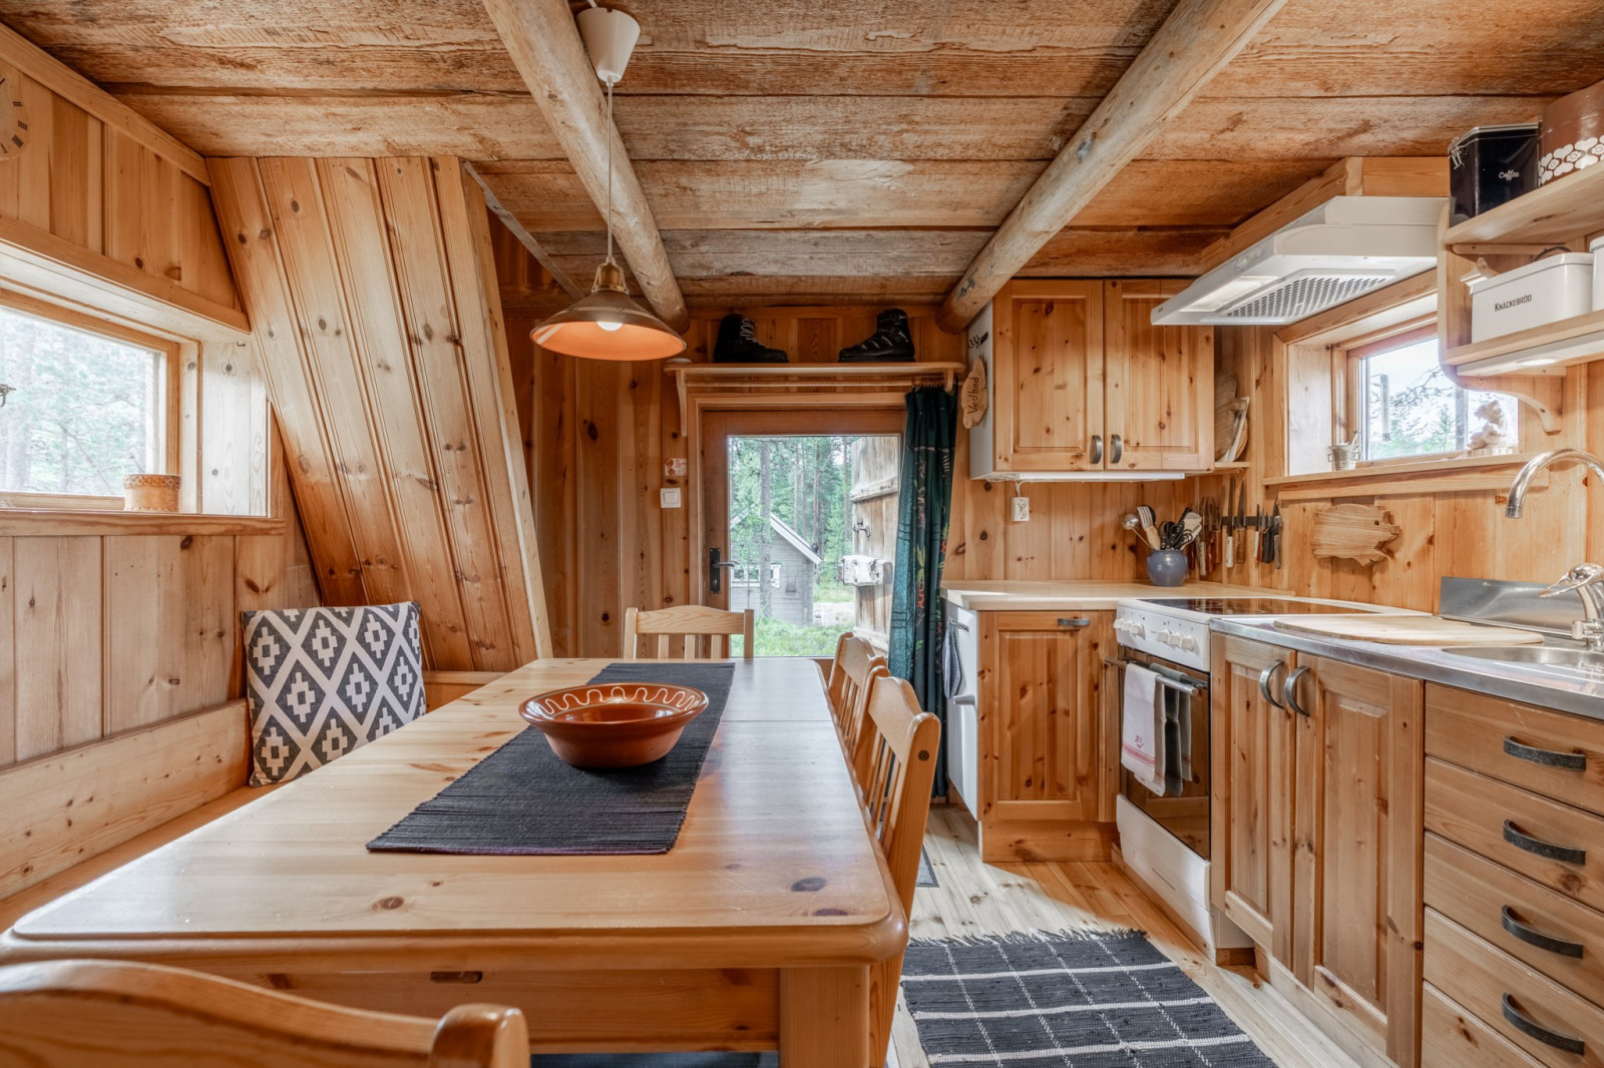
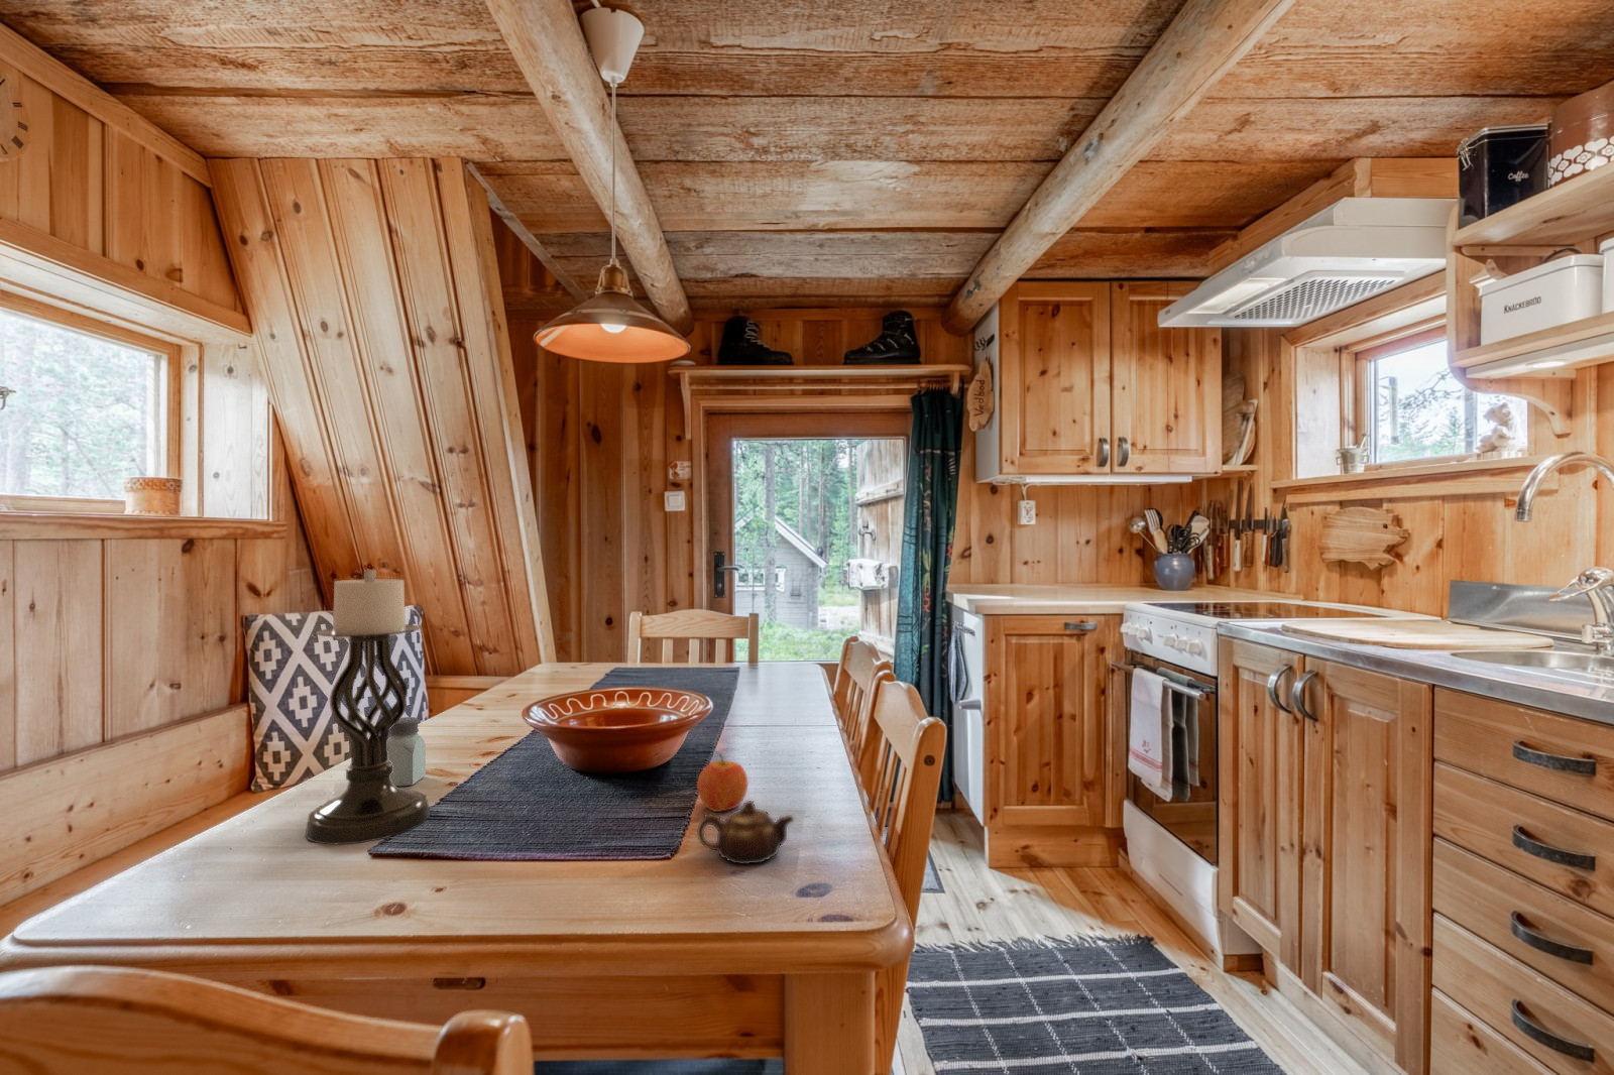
+ saltshaker (403, 750)
+ candle holder (371, 695)
+ apple (722, 781)
+ teapot (745, 827)
